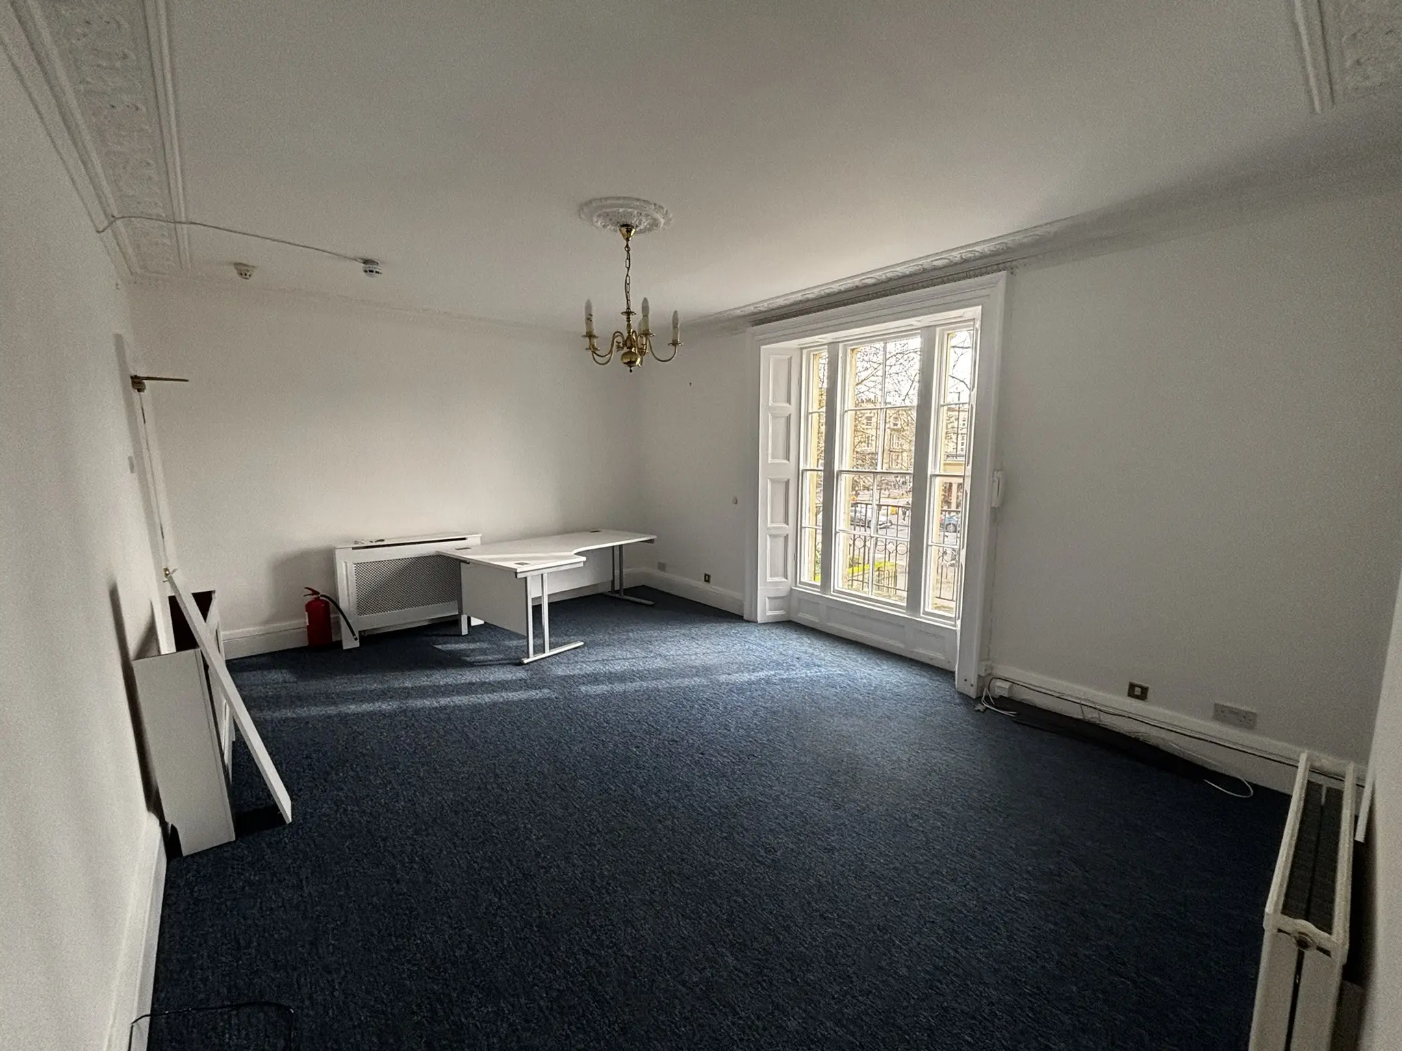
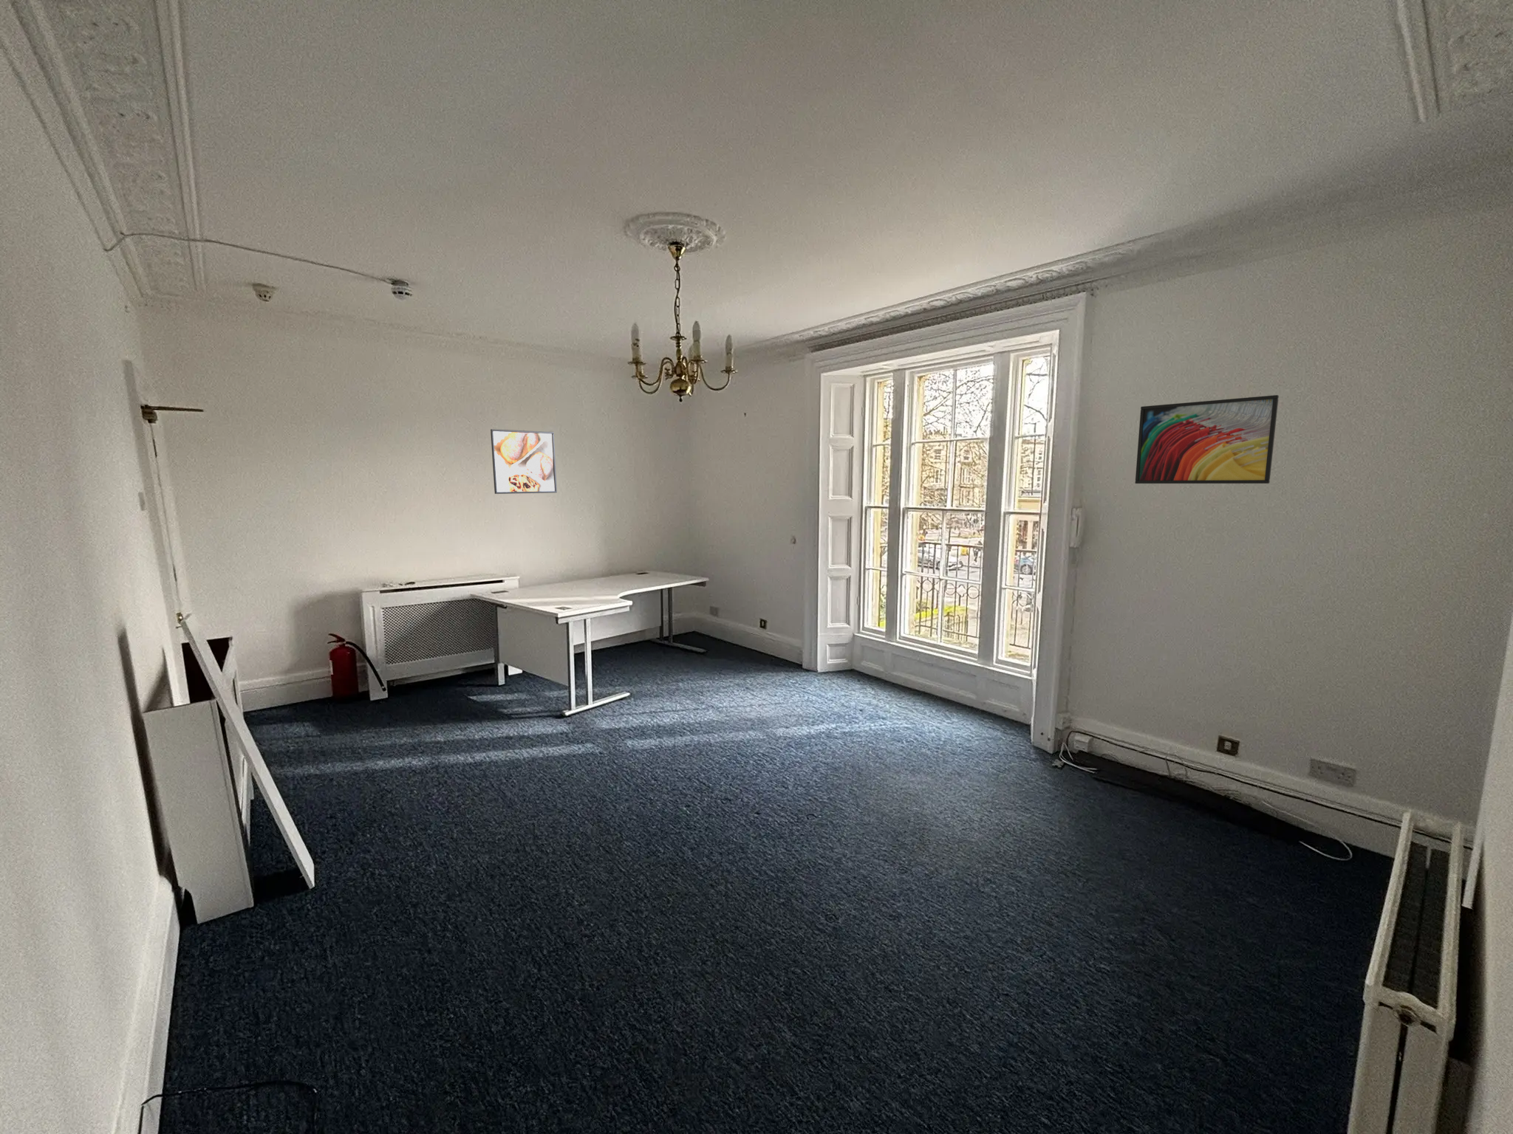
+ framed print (524, 462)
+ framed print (1201, 442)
